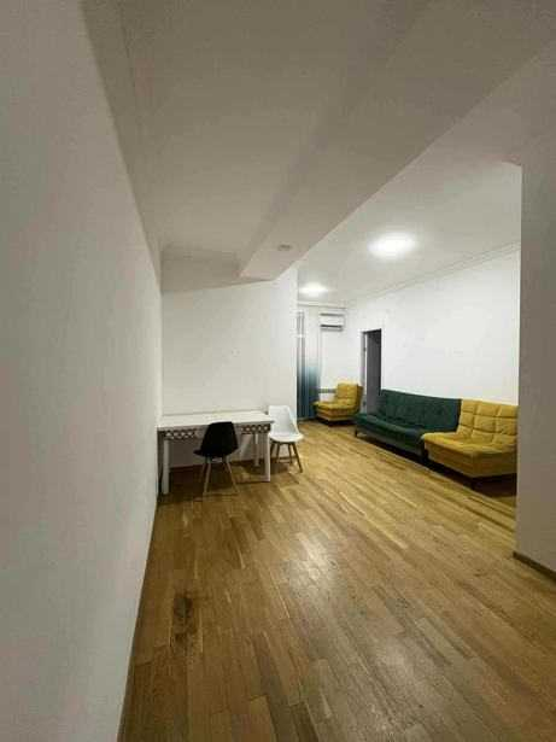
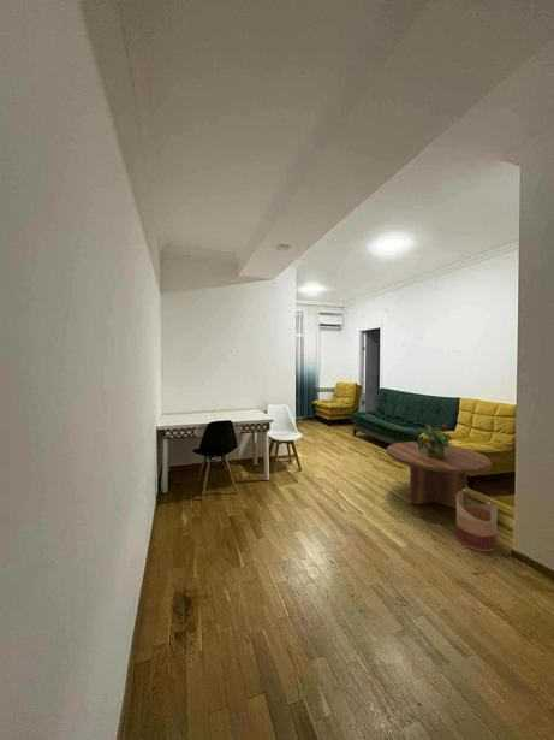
+ potted plant (434, 439)
+ basket (476, 519)
+ coffee table (434, 476)
